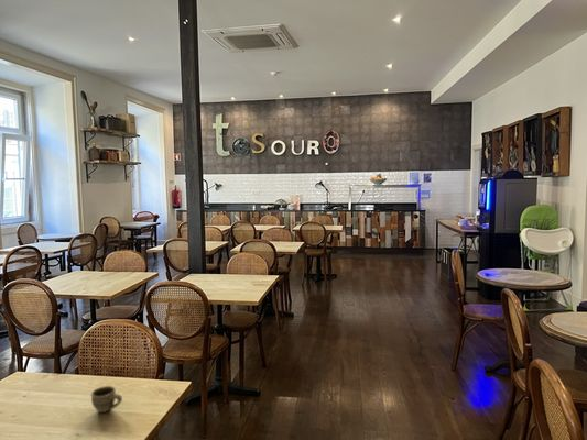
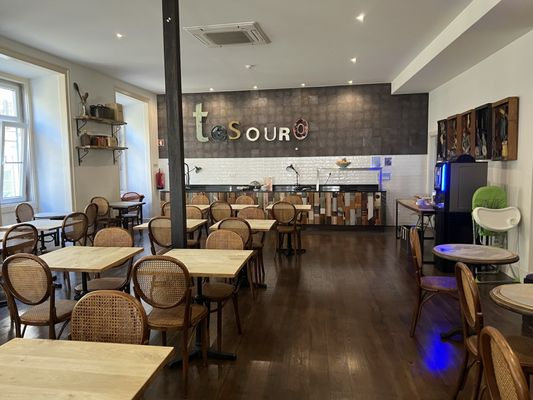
- cup (107, 400)
